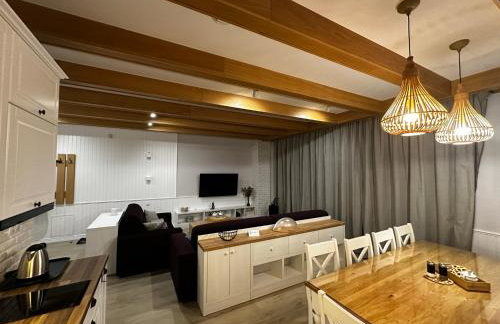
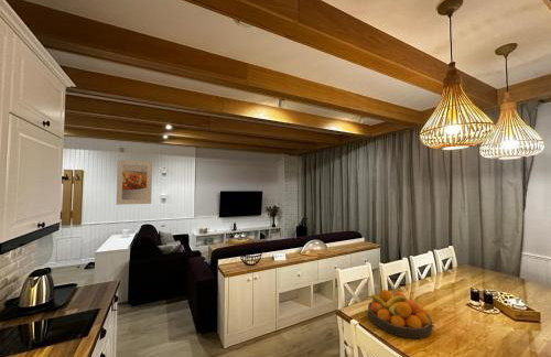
+ fruit bowl (398, 307)
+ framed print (134, 182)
